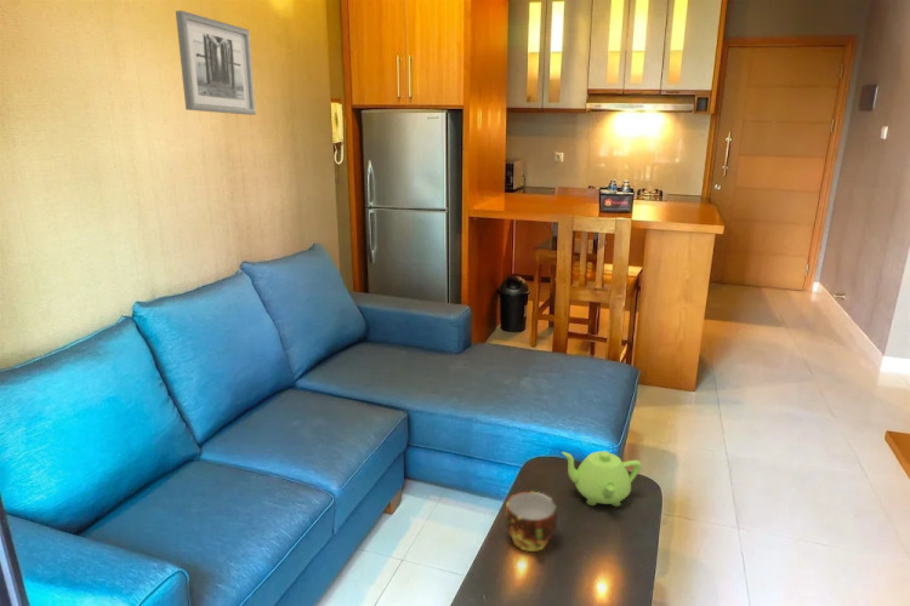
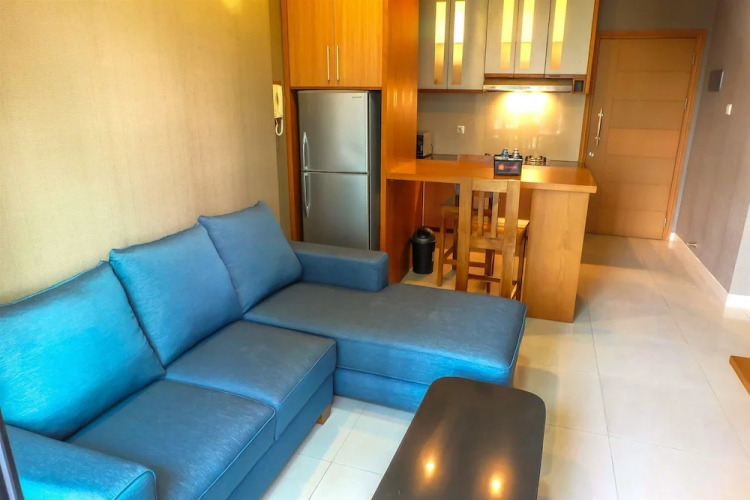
- cup (533, 524)
- wall art (218, 67)
- teapot (601, 479)
